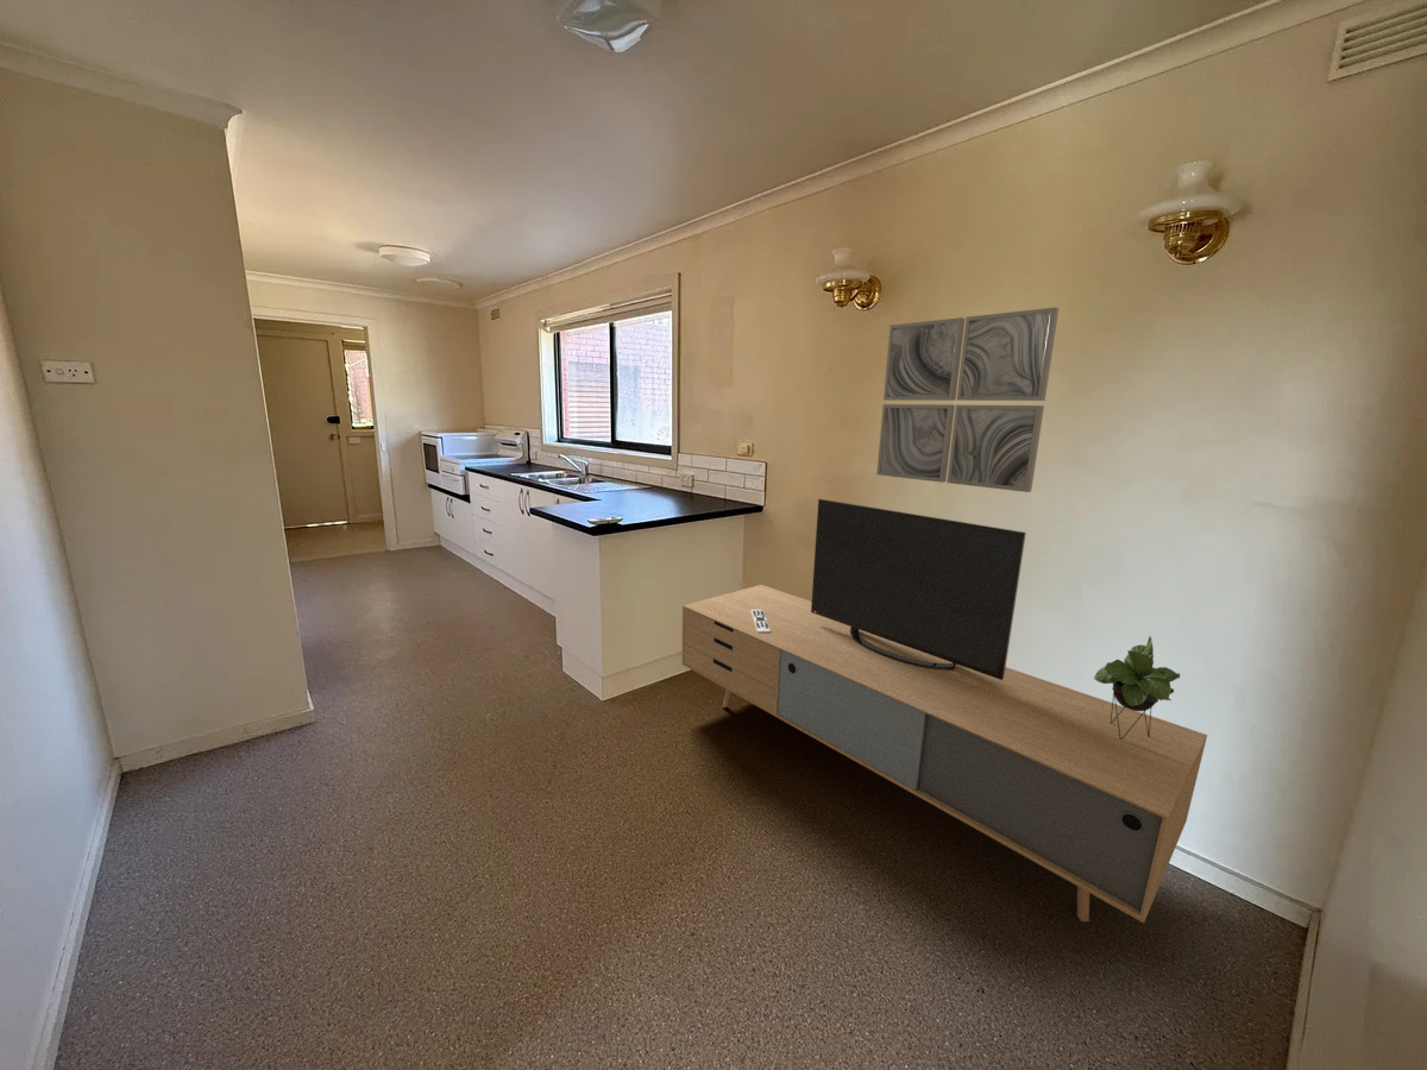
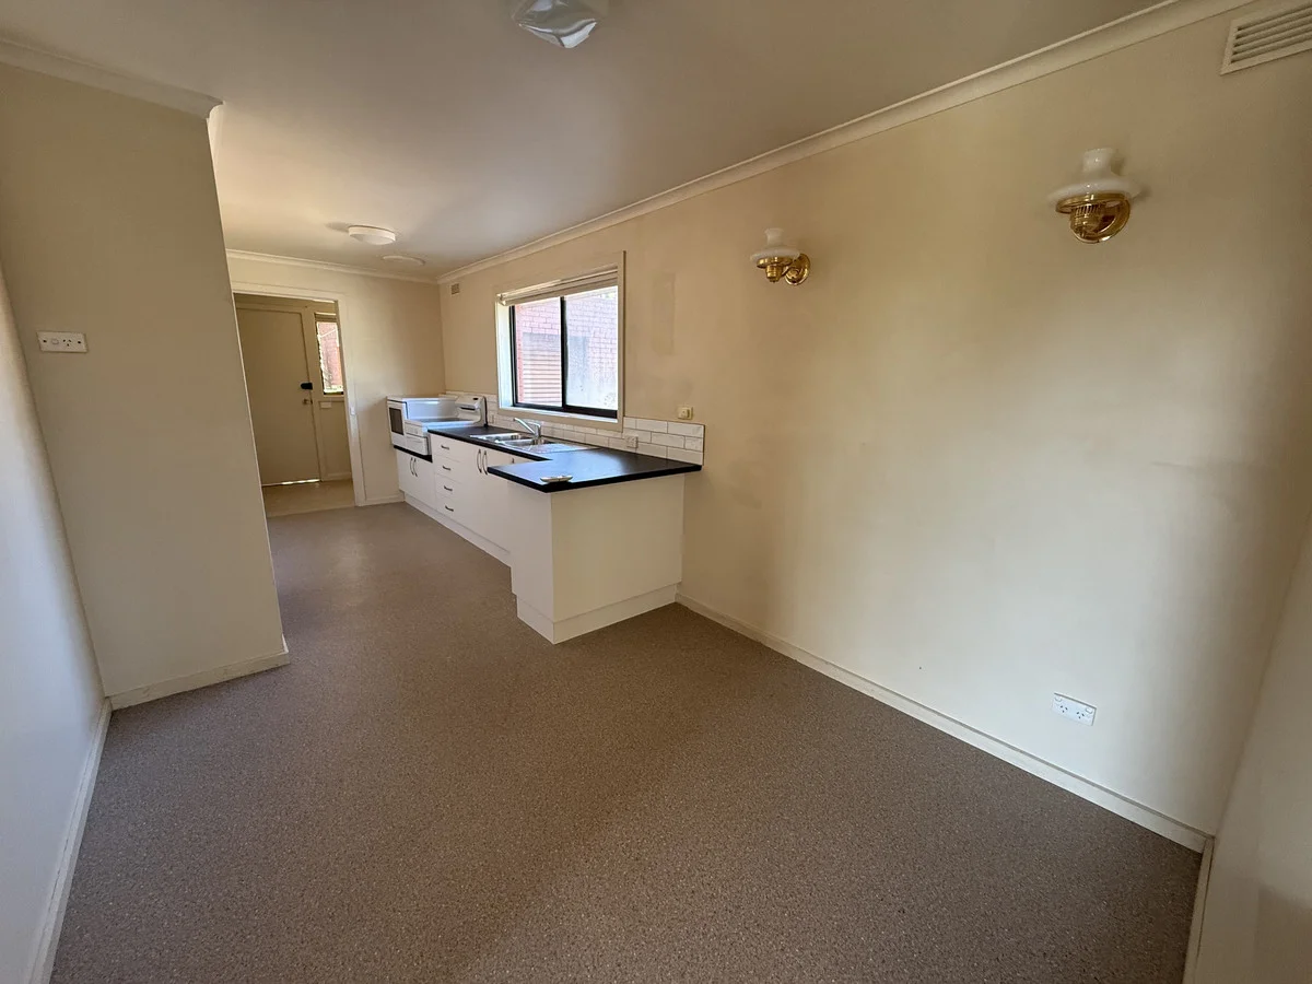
- wall art (955, 399)
- media console (887, 650)
